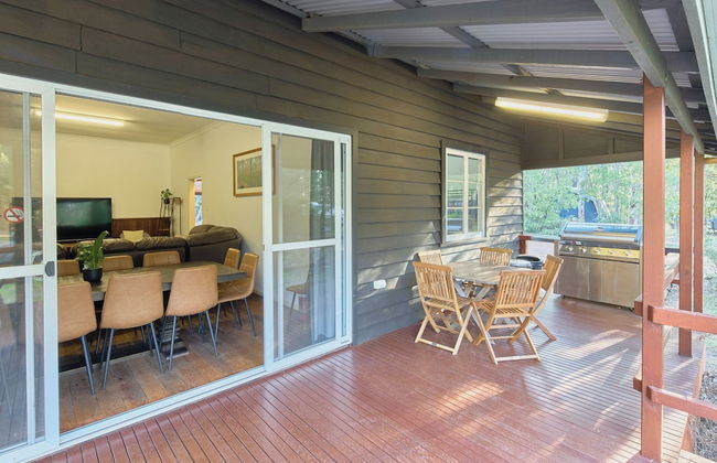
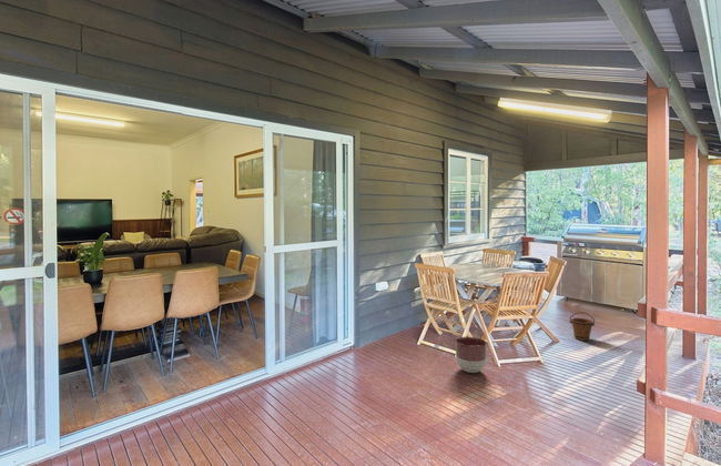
+ bucket (581, 325)
+ planter (470, 355)
